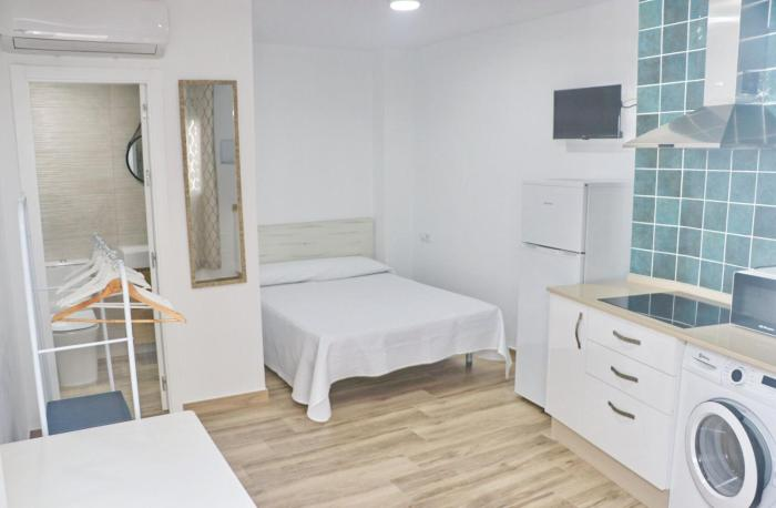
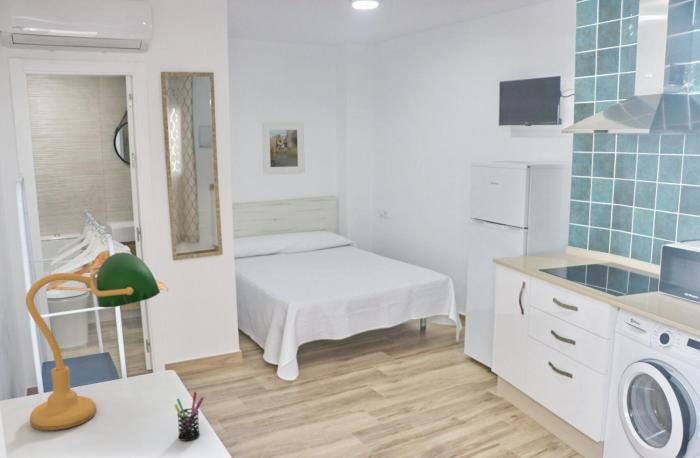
+ pen holder (187, 414)
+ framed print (283, 148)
+ desk lamp (99, 306)
